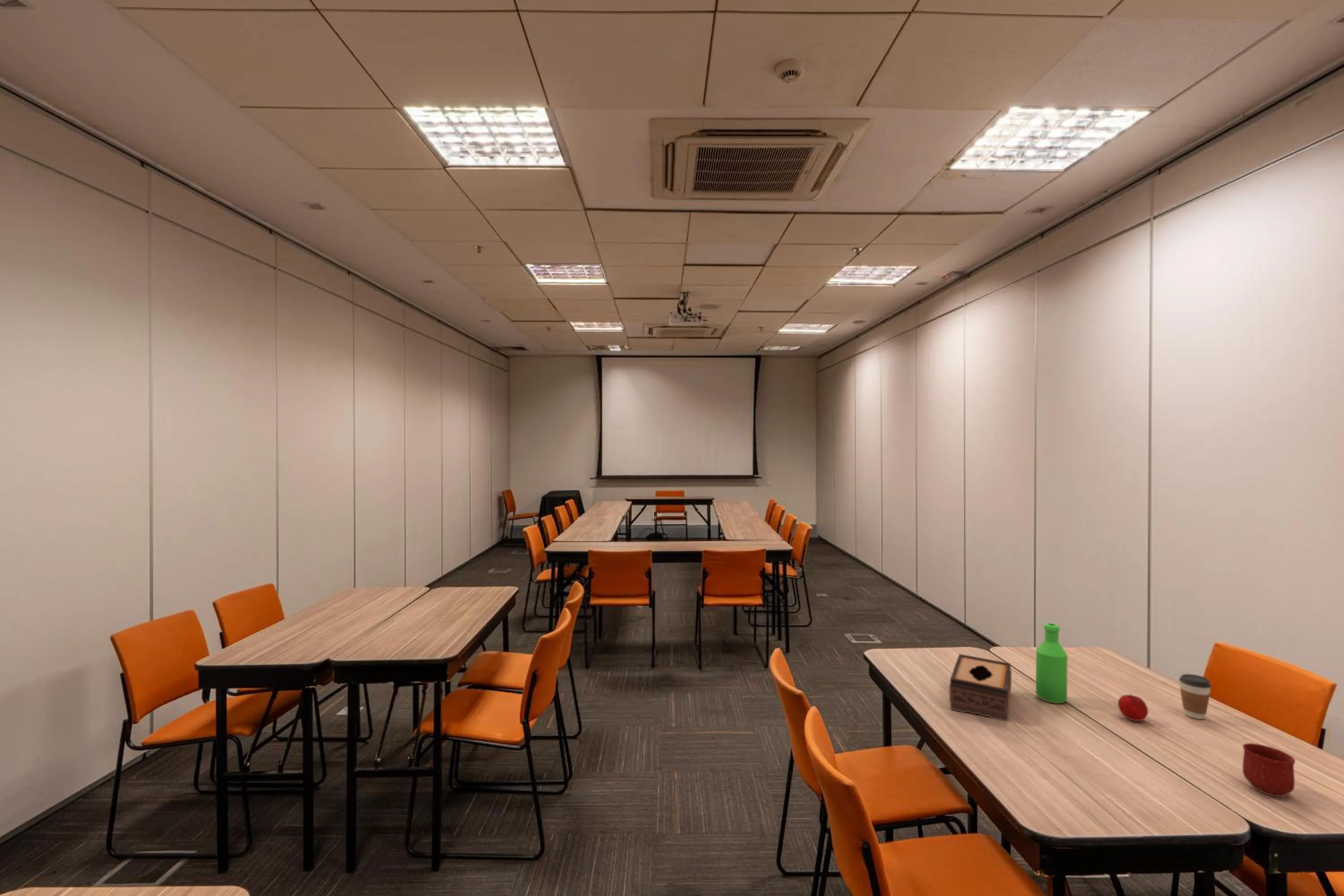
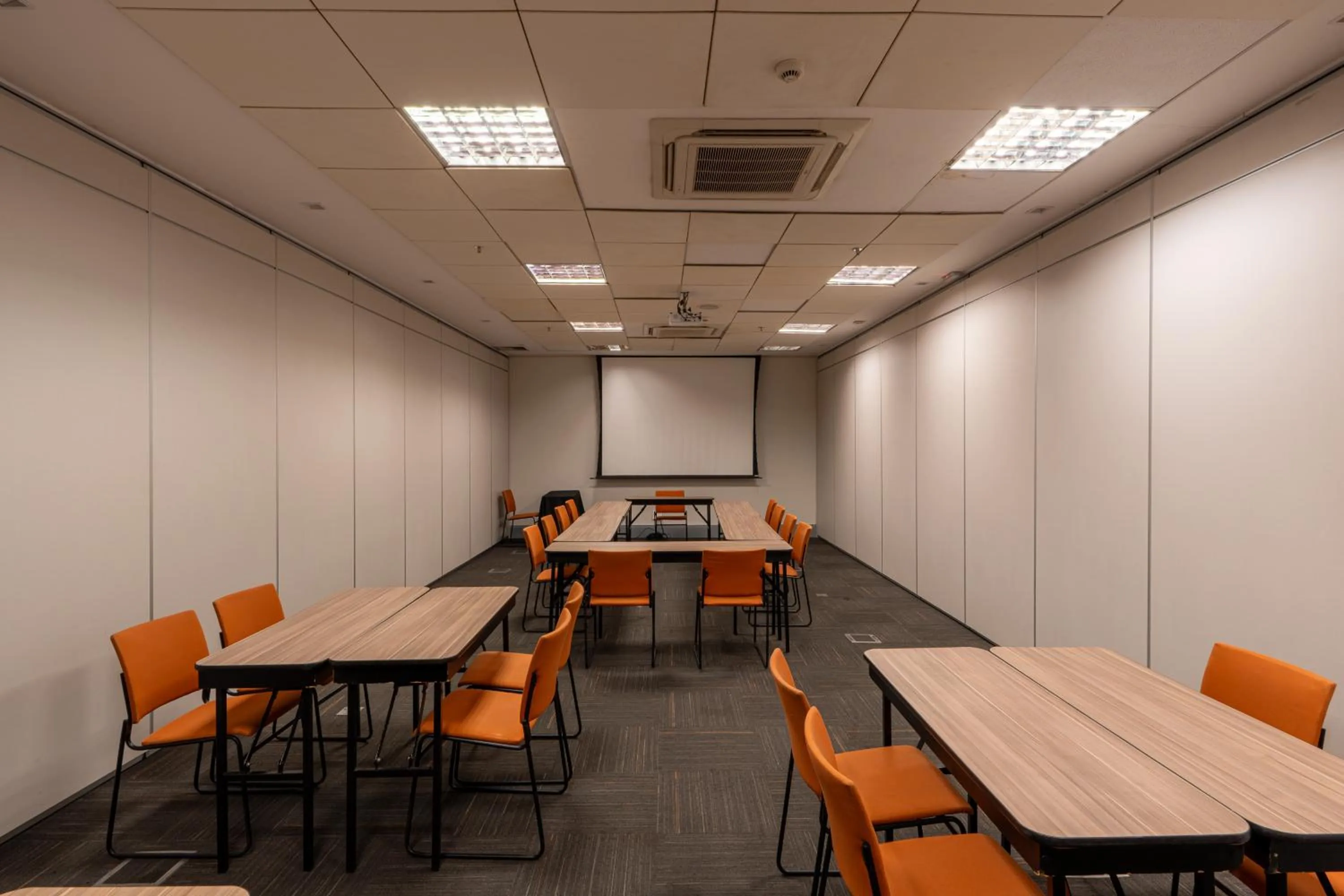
- apple (1133, 706)
- coffee cup (1194, 696)
- tissue box (981, 685)
- mug (1264, 767)
- bottle (1051, 661)
